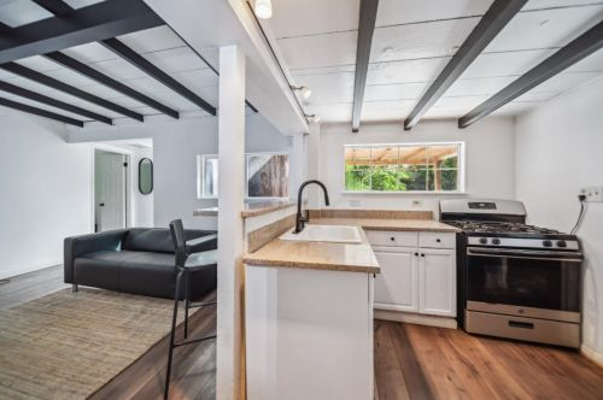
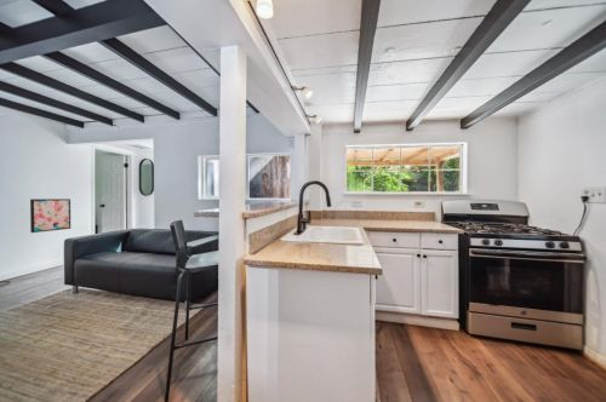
+ wall art (51, 214)
